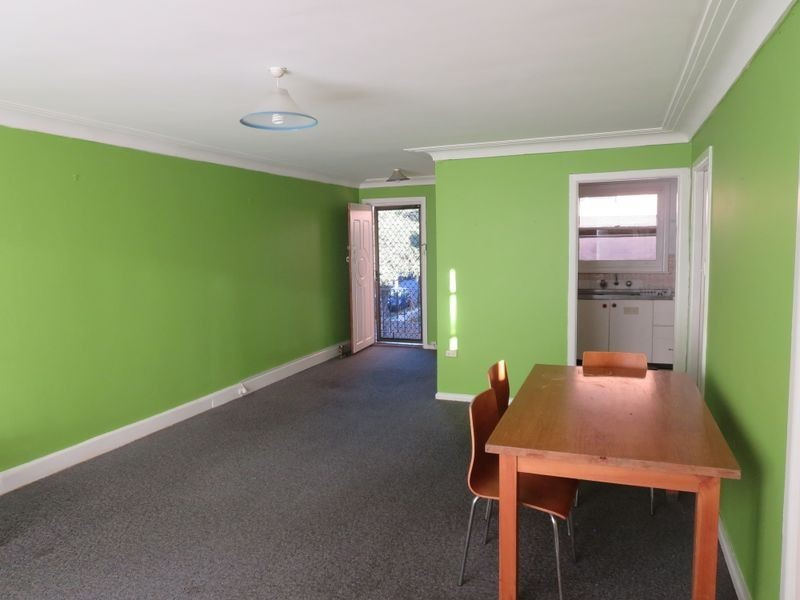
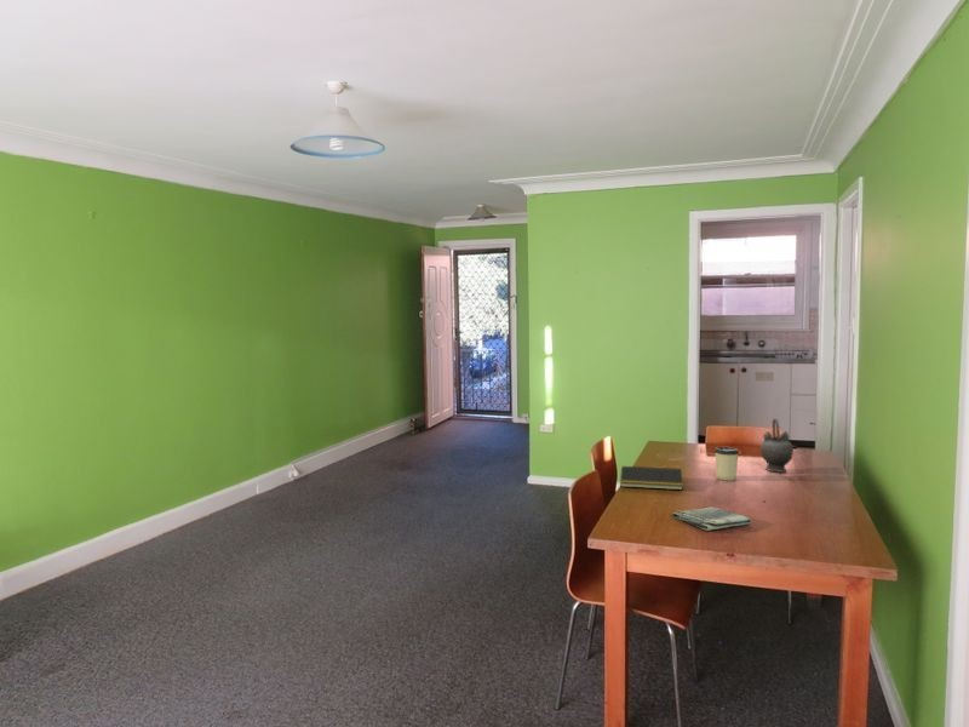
+ dish towel (710, 516)
+ cup (726, 463)
+ notepad (650, 477)
+ teapot (775, 443)
